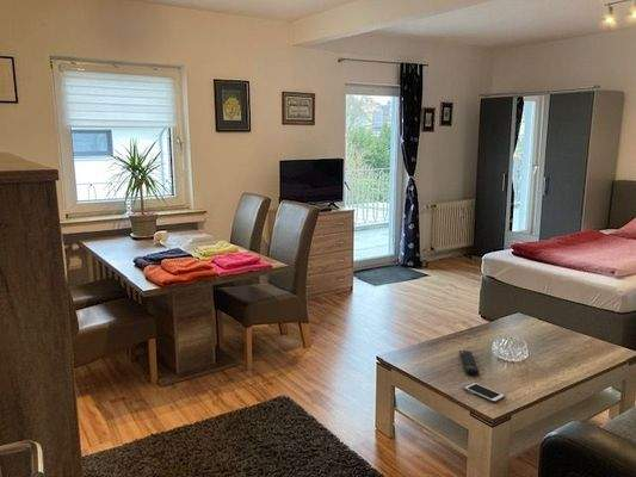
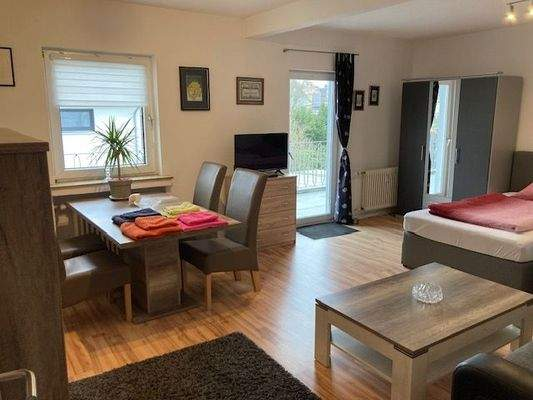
- cell phone (483, 392)
- remote control (468, 363)
